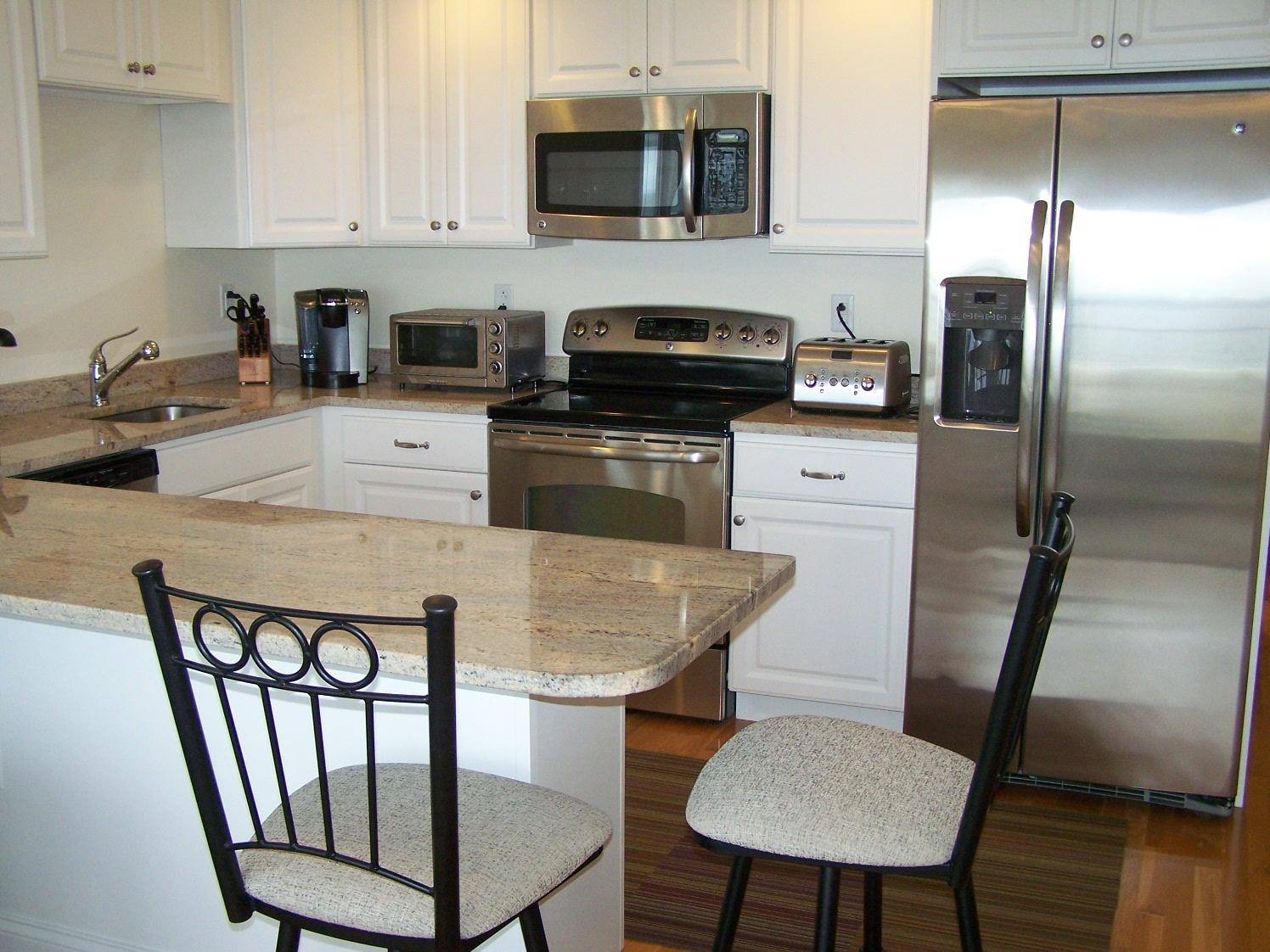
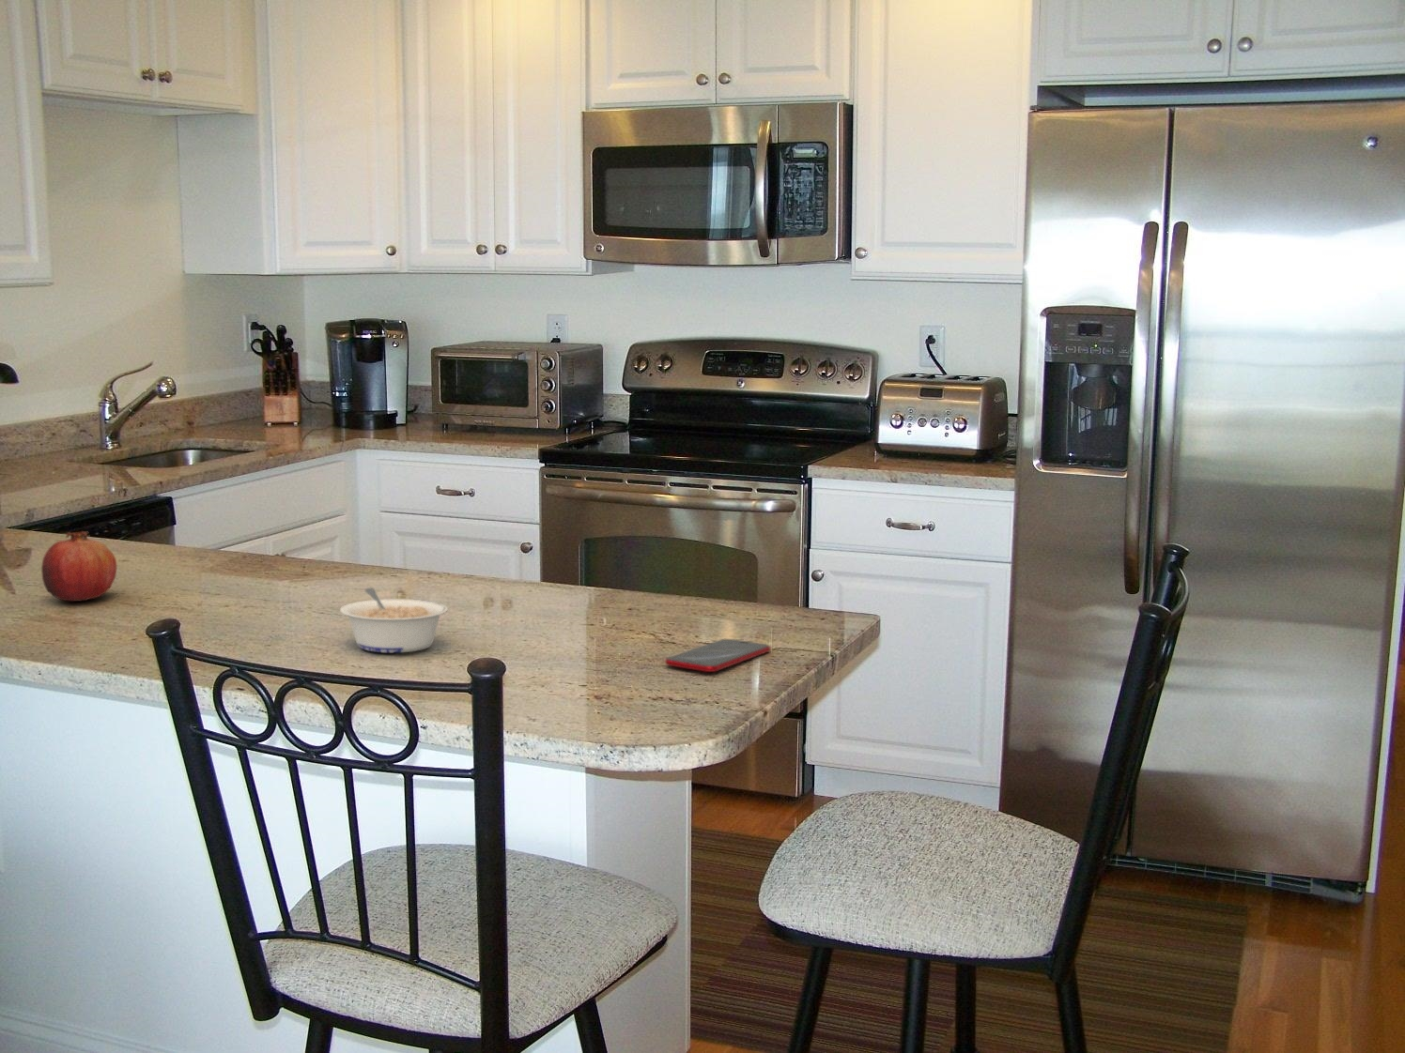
+ smartphone (718, 654)
+ legume (389, 623)
+ fruit (77, 566)
